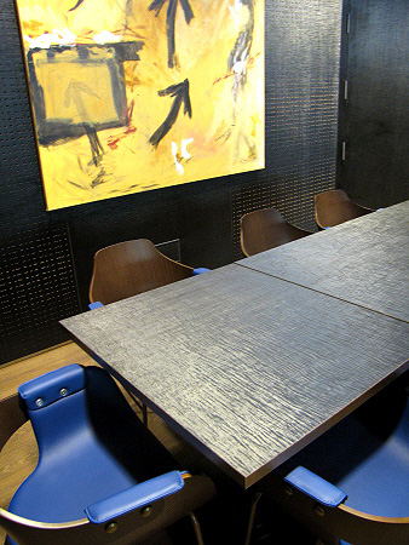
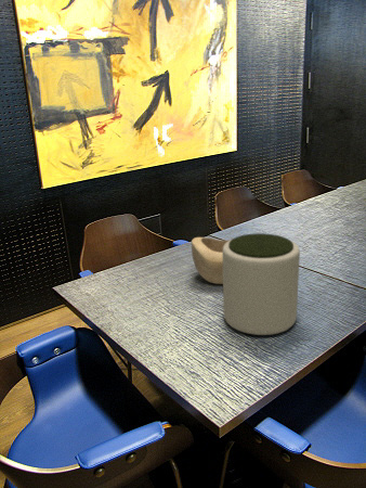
+ plant pot (260, 282)
+ decorative bowl (220, 258)
